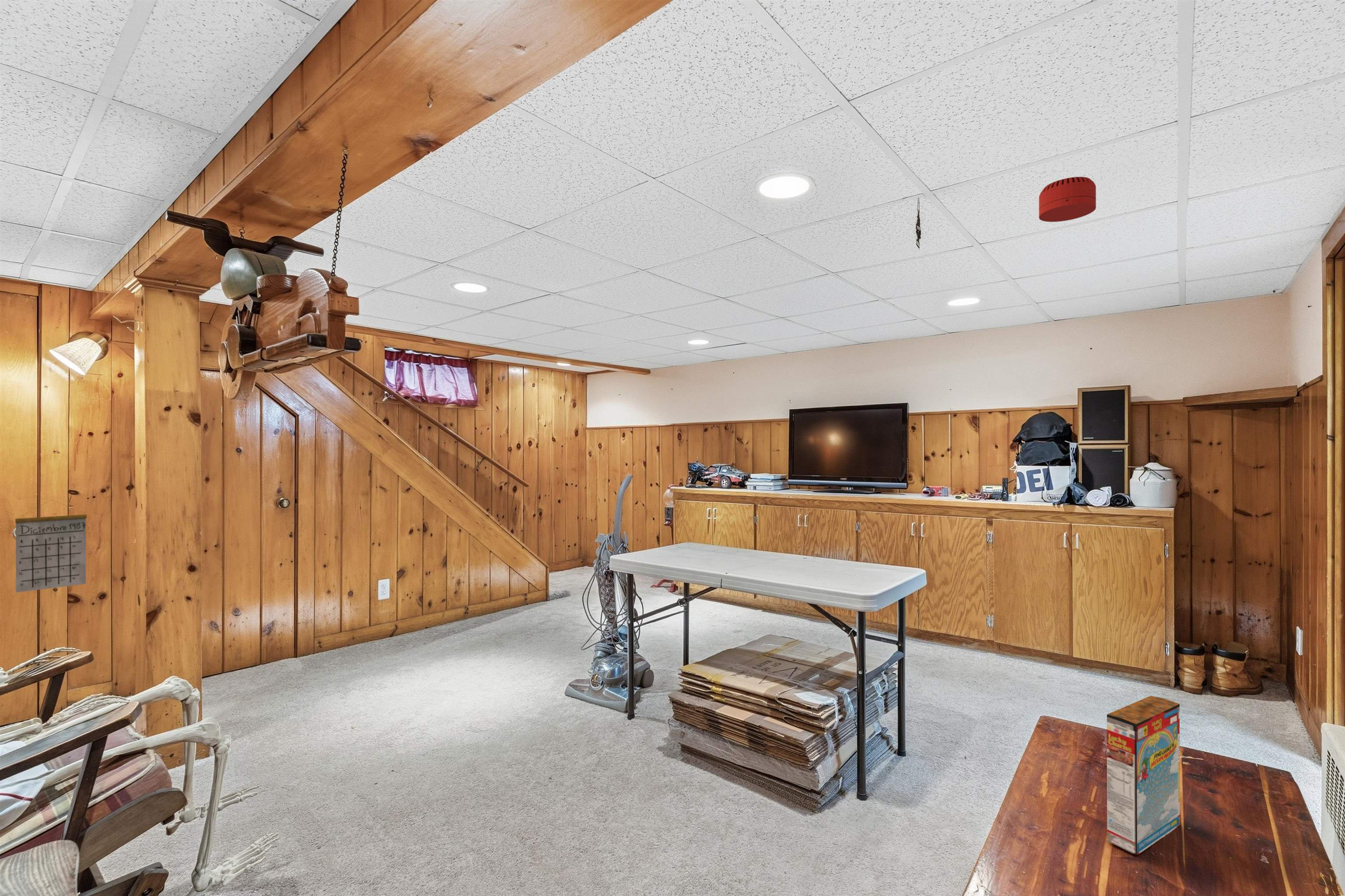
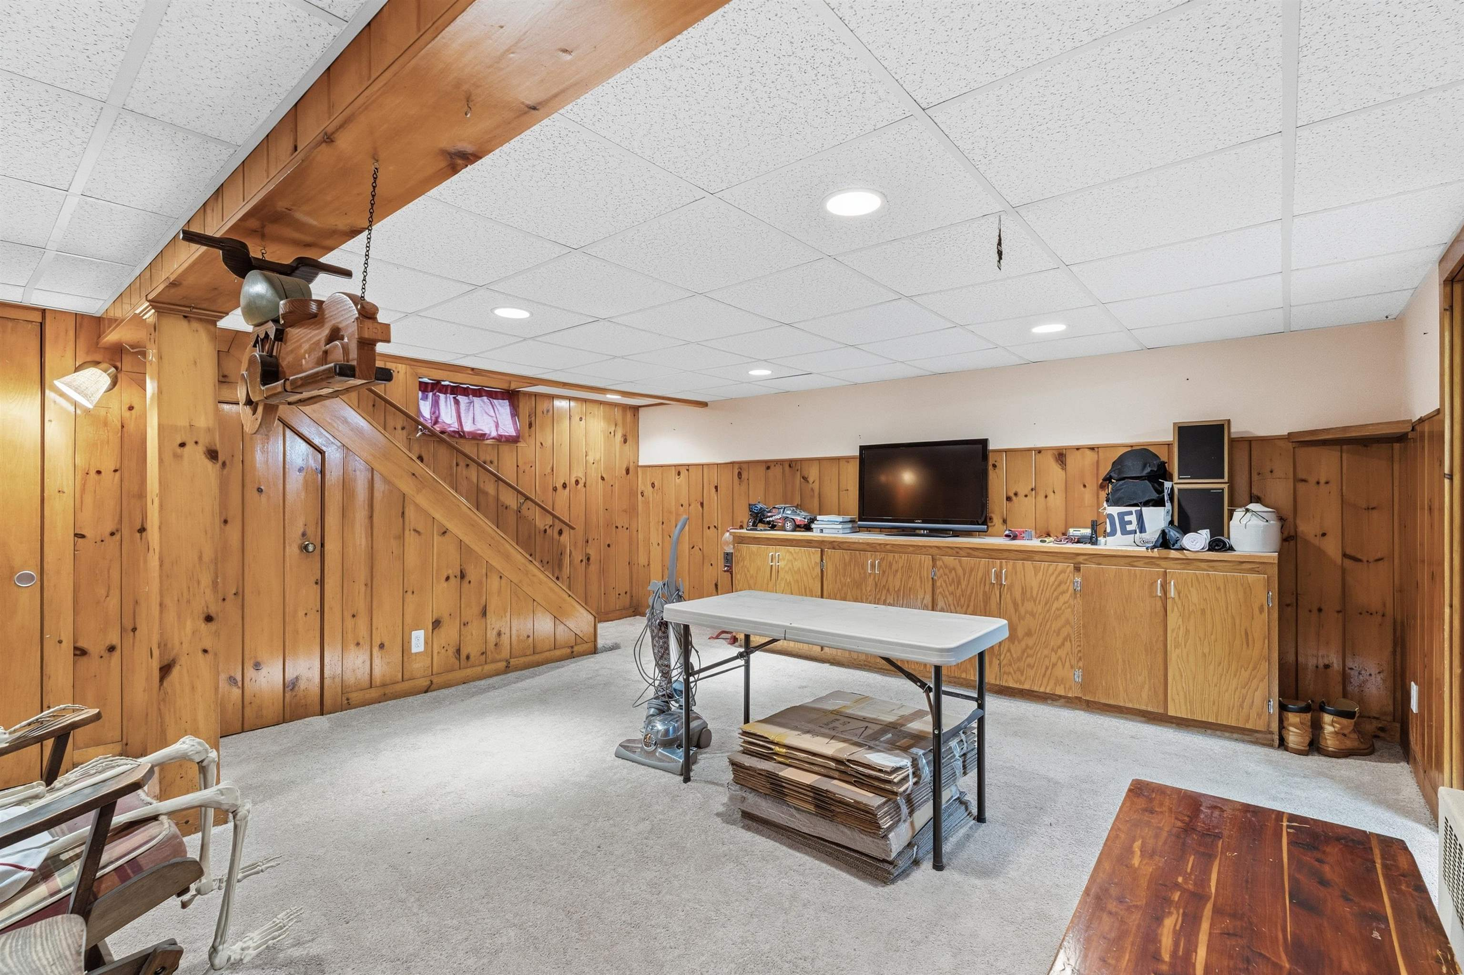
- smoke detector (1067, 199)
- cereal box (1144, 770)
- calendar (52, 544)
